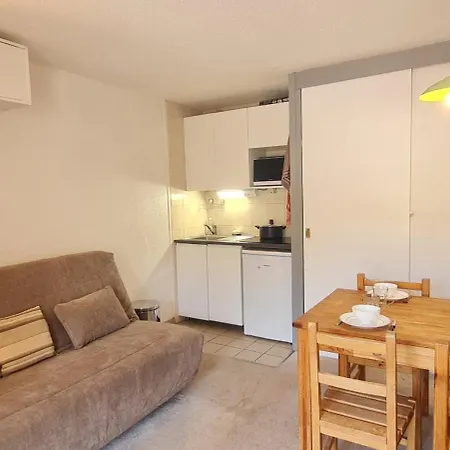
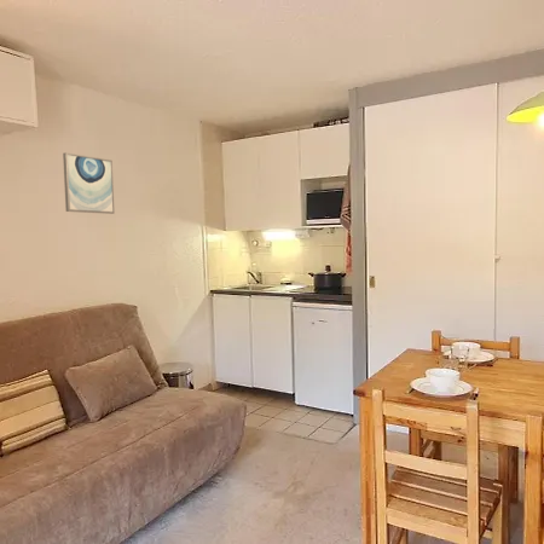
+ wall art (89, 184)
